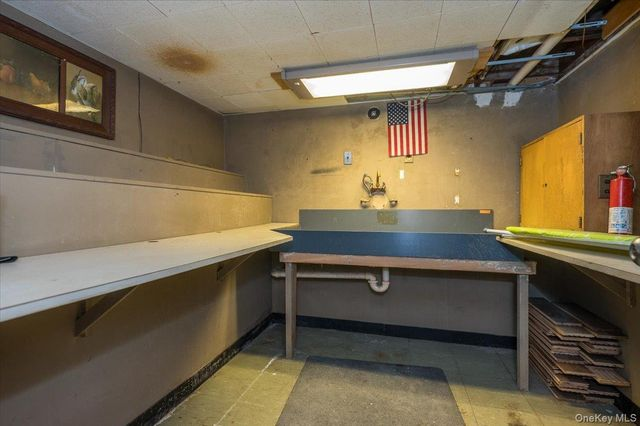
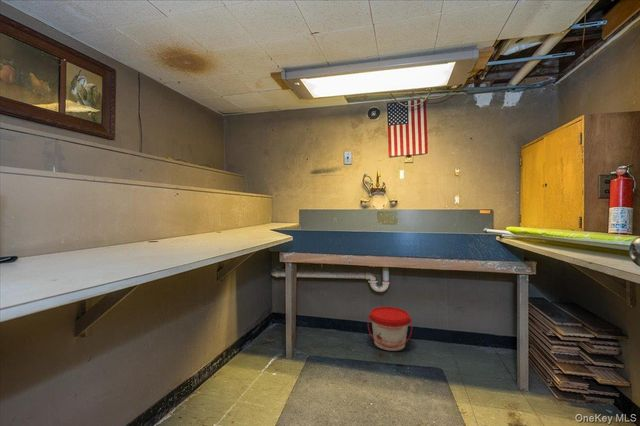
+ bucket (389, 328)
